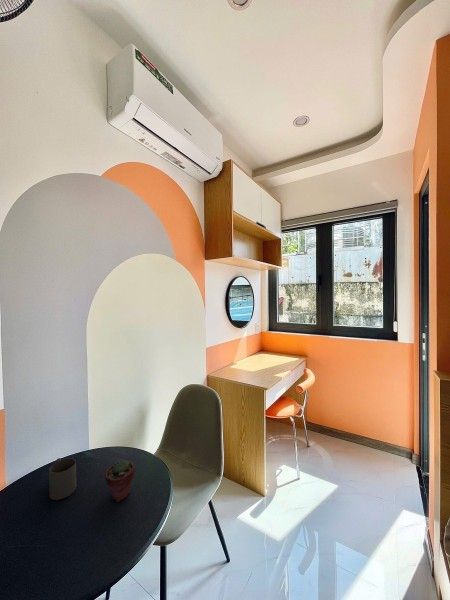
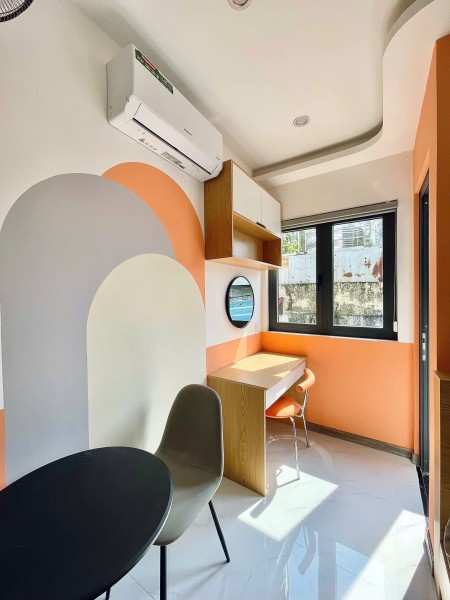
- potted succulent (120, 477)
- mug (61, 475)
